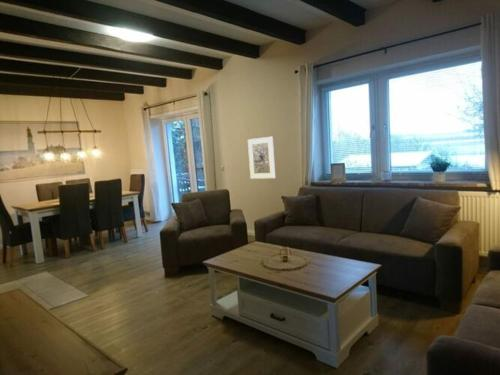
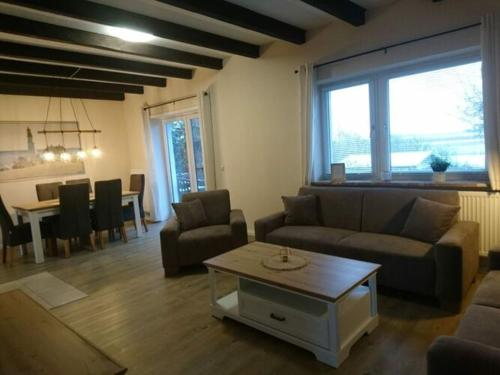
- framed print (261, 158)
